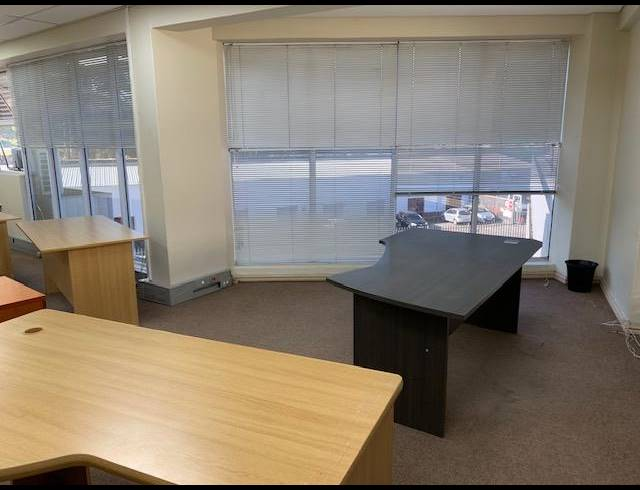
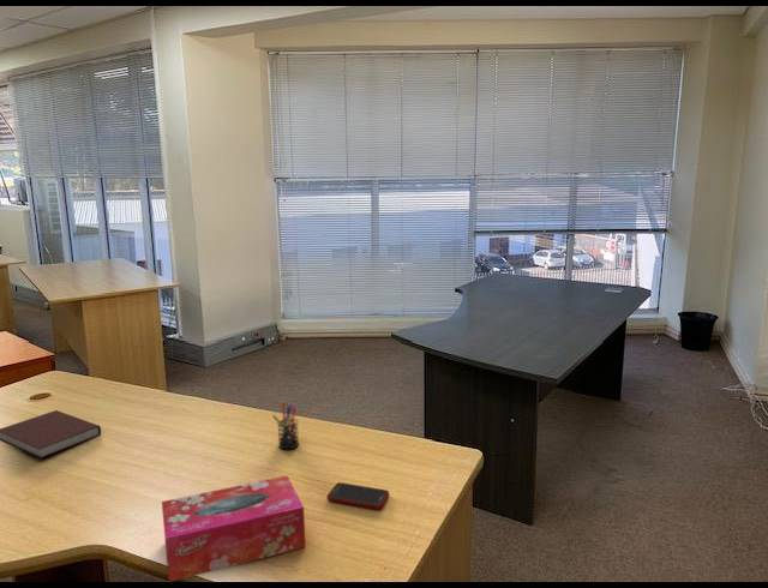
+ cell phone (358, 494)
+ tissue box (233, 523)
+ notebook (48, 432)
+ pen holder (284, 425)
